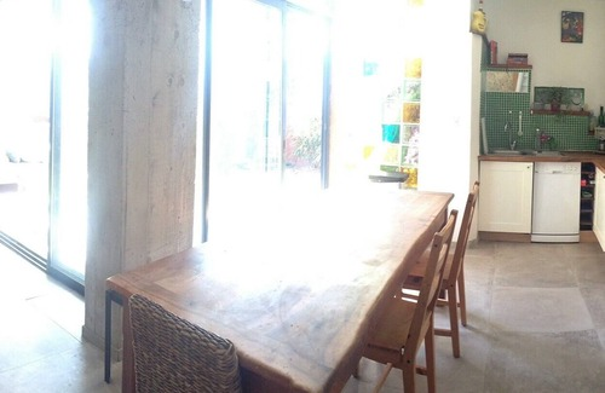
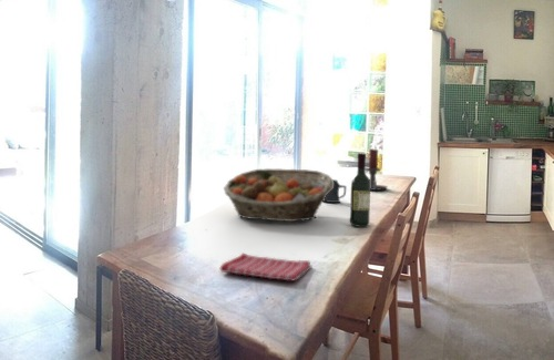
+ wine bottle (360, 189)
+ candle holder (373, 168)
+ mug (334, 191)
+ fruit basket (277, 193)
+ dish towel (266, 266)
